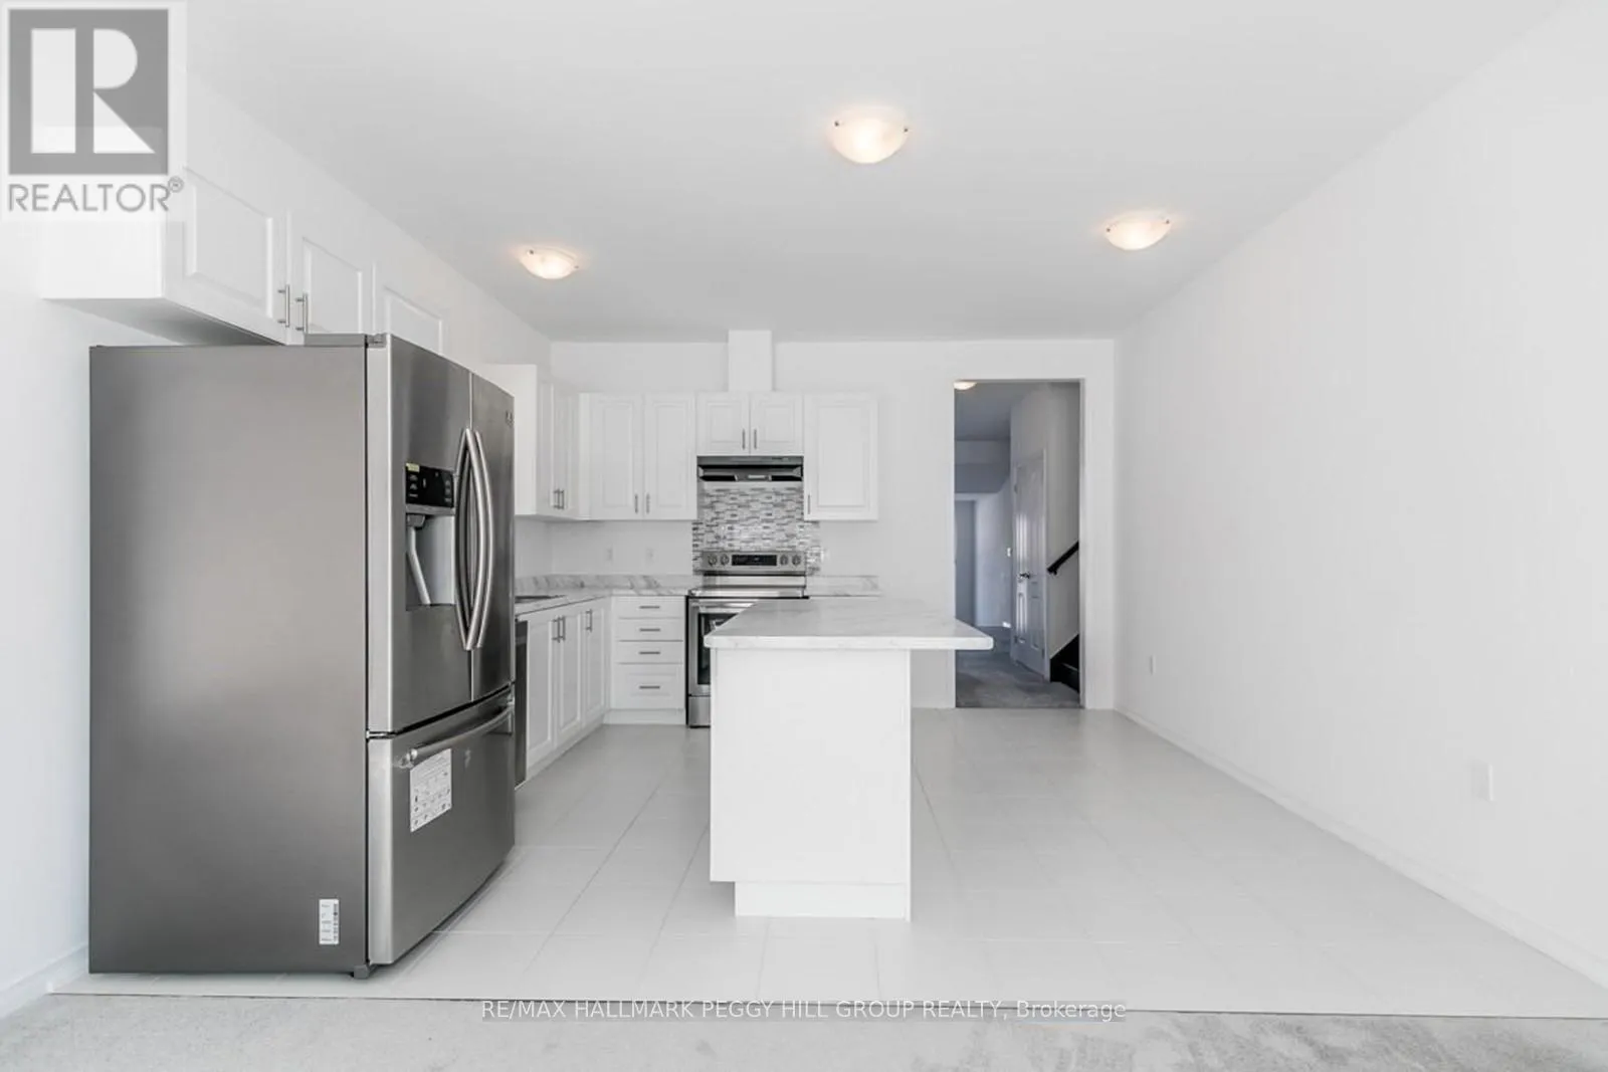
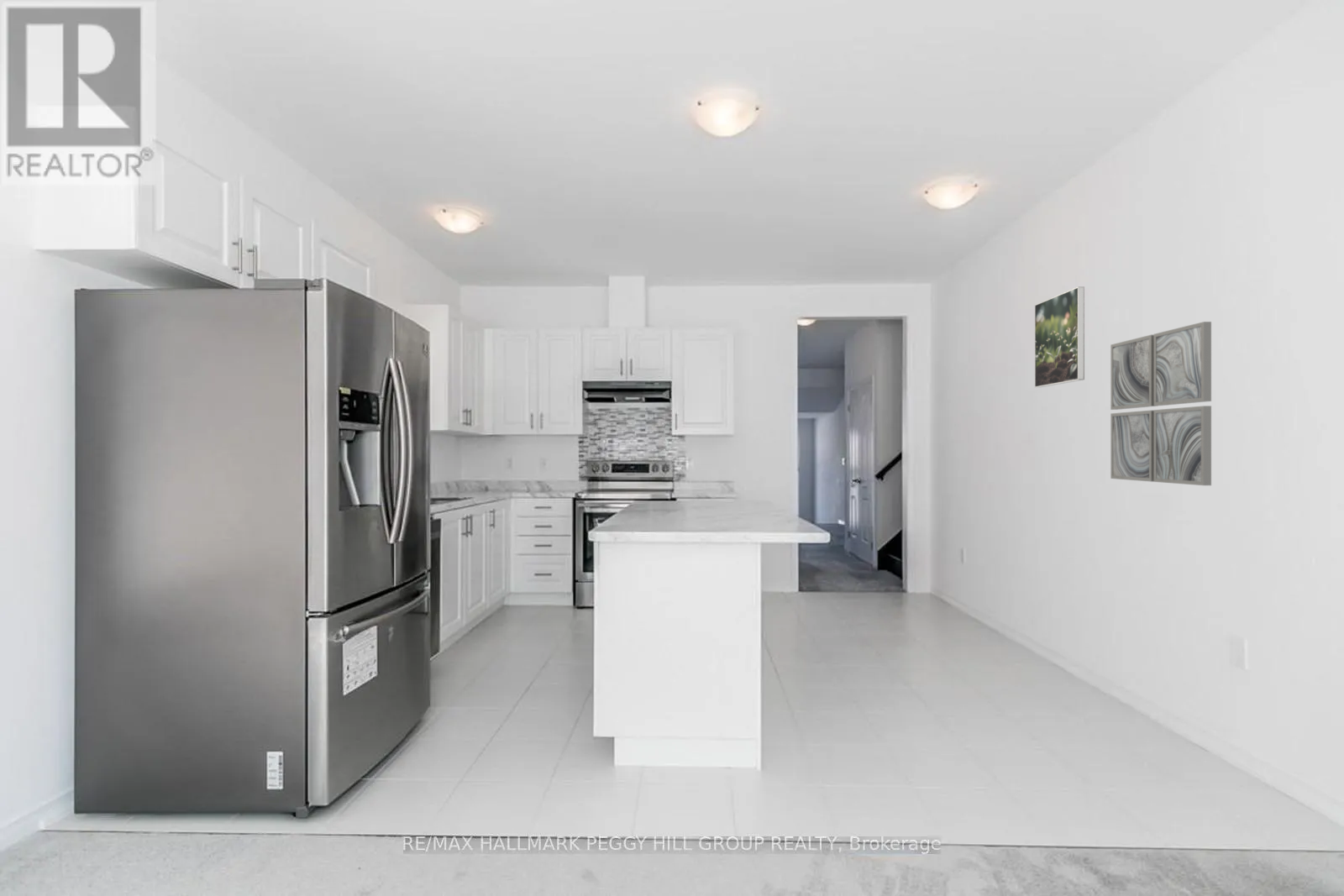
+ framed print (1058, 340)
+ wall art (1156, 406)
